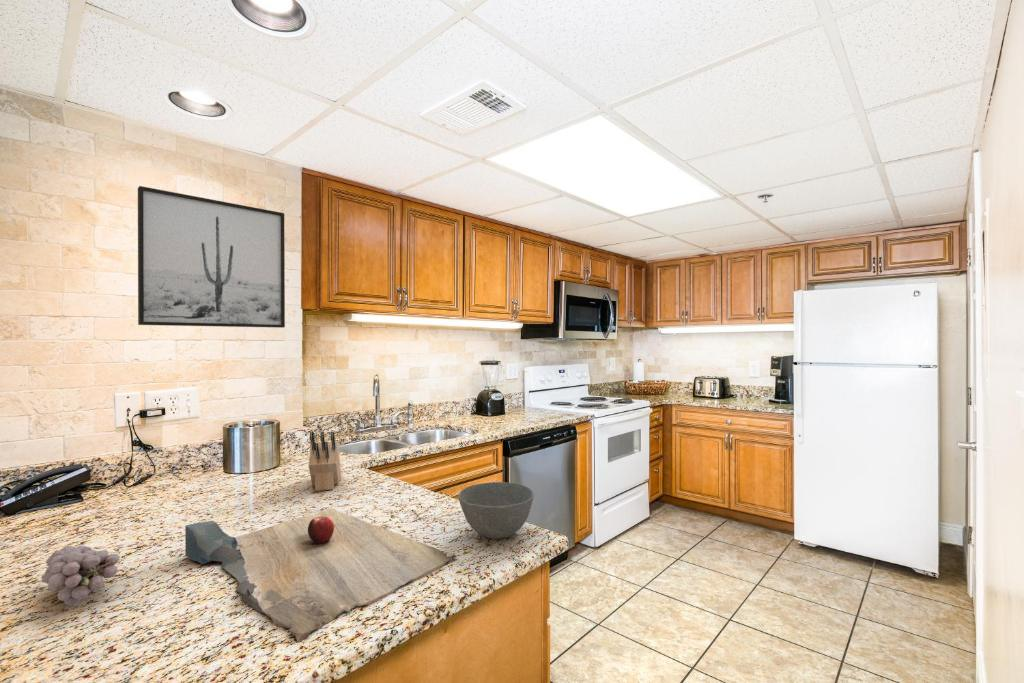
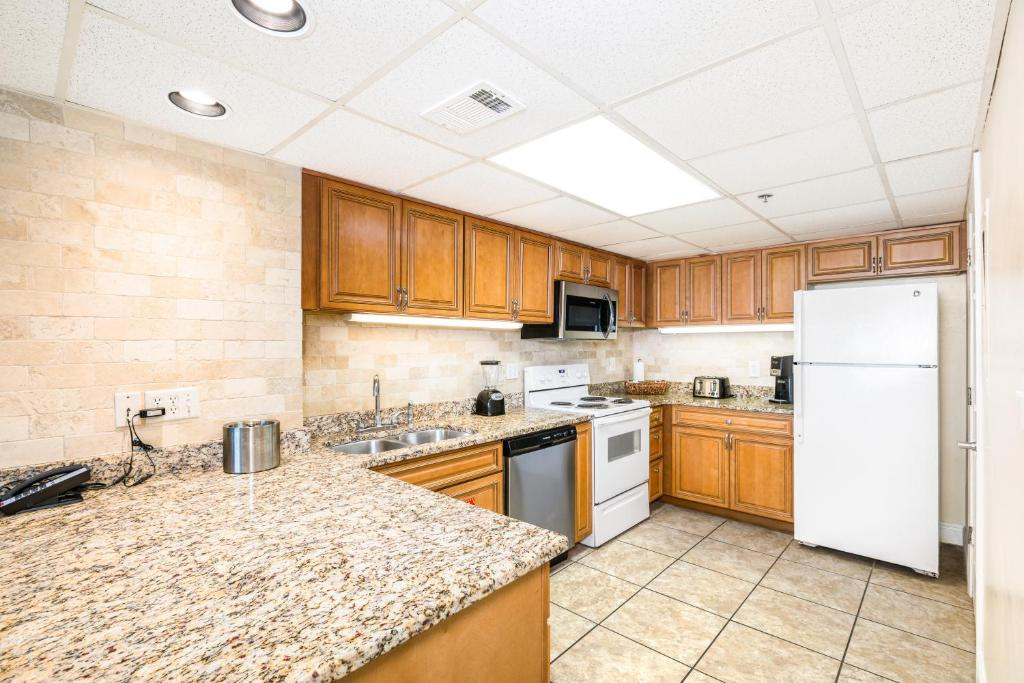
- wall art (217, 264)
- knife block (325, 455)
- fruit (77, 567)
- cutting board (319, 542)
- bowl (496, 513)
